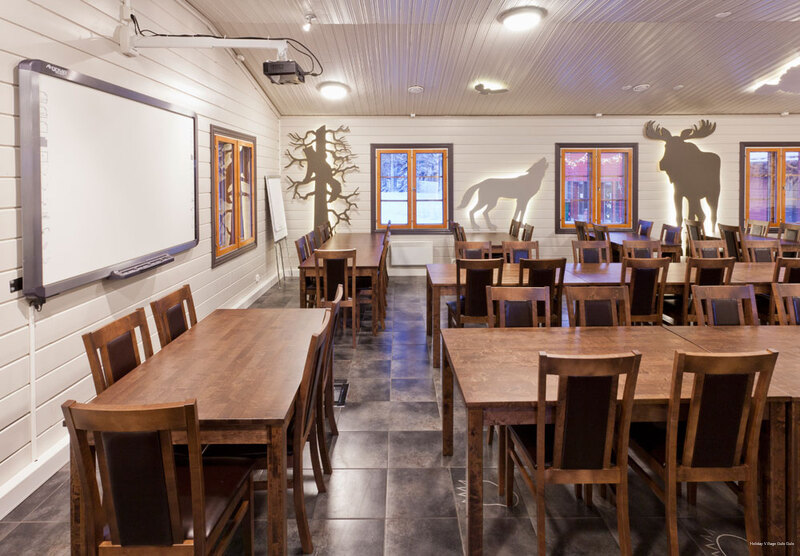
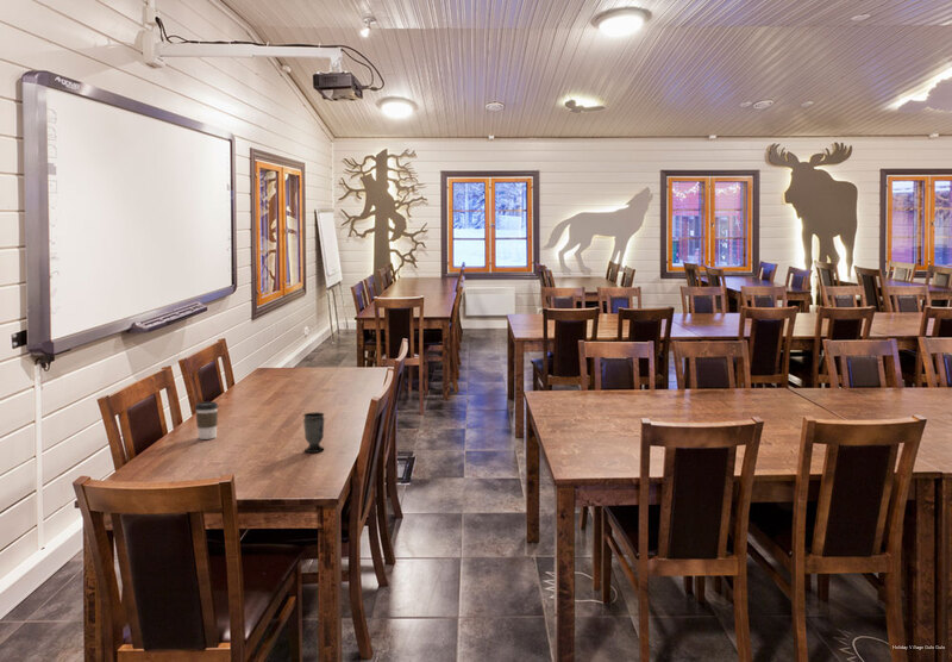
+ coffee cup (207, 420)
+ cup (314, 431)
